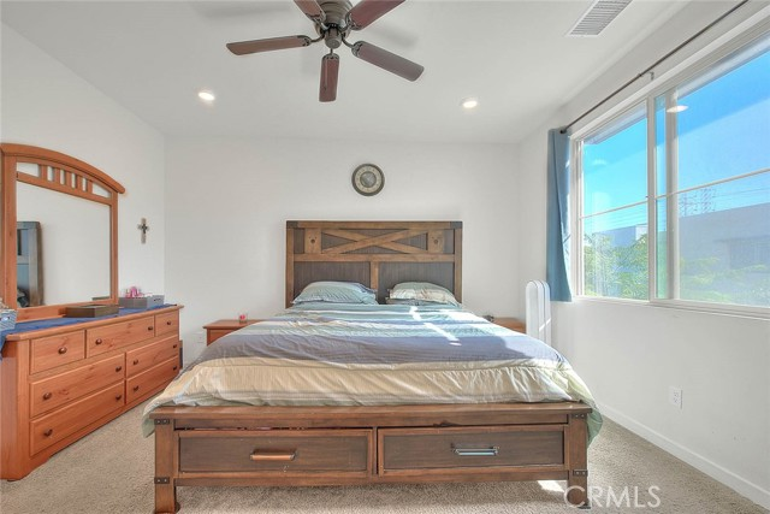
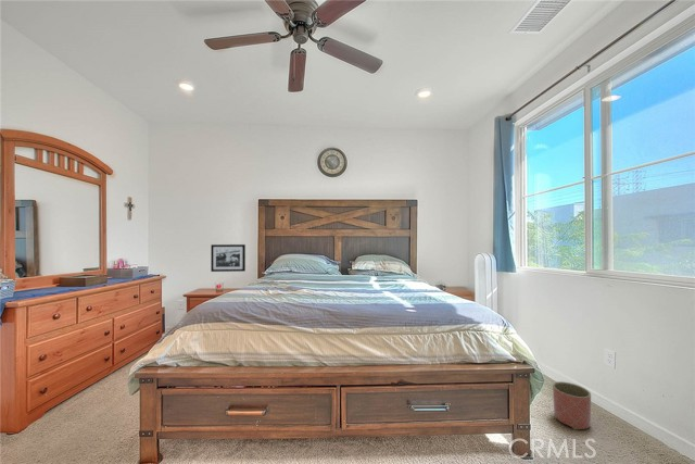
+ picture frame (228, 258)
+ planter (571, 404)
